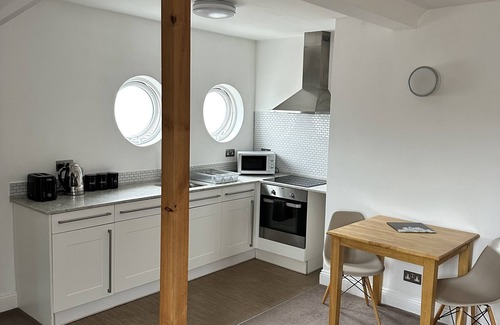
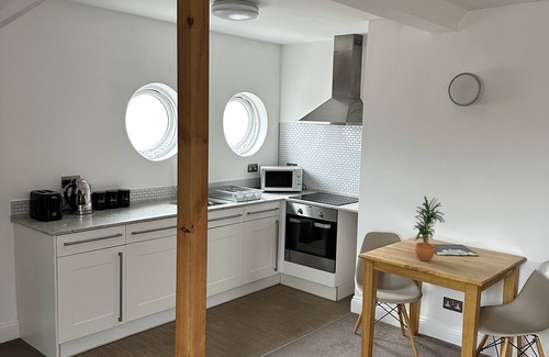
+ potted plant (428, 228)
